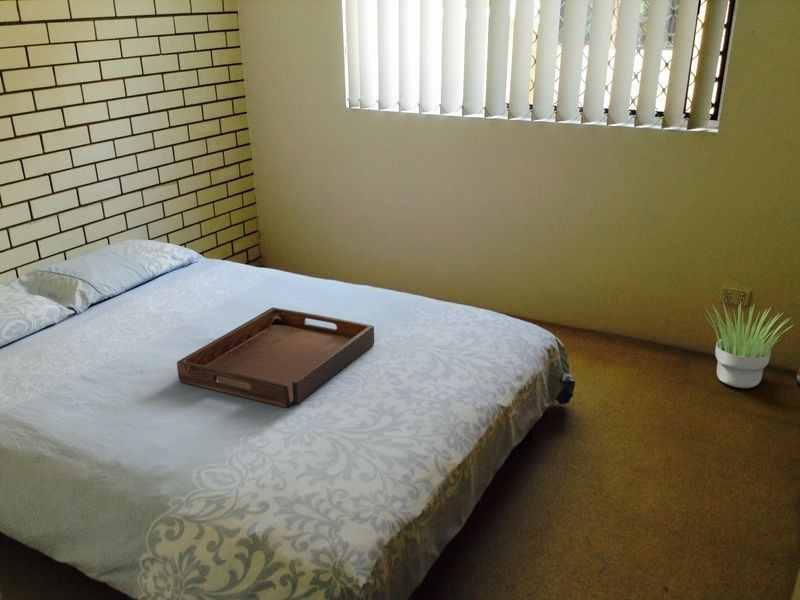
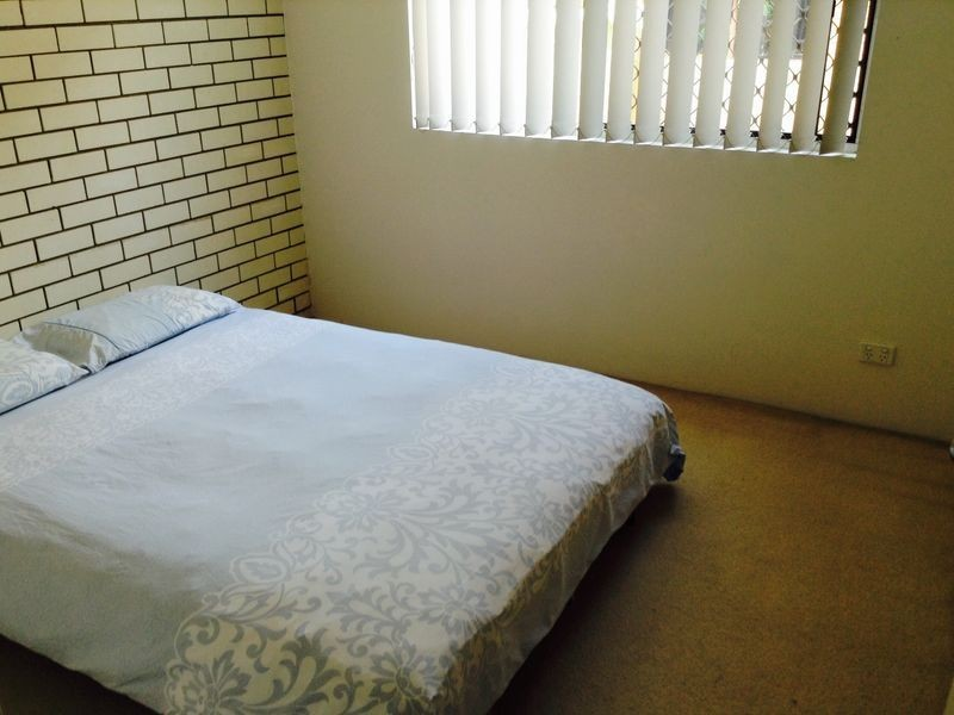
- serving tray (280, 352)
- potted plant (742, 349)
